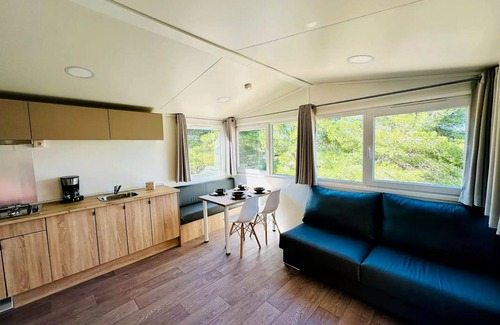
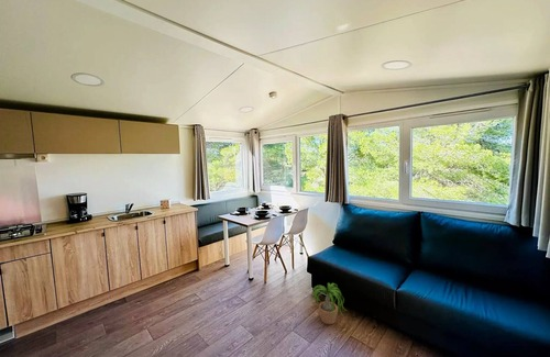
+ potted plant (331, 302)
